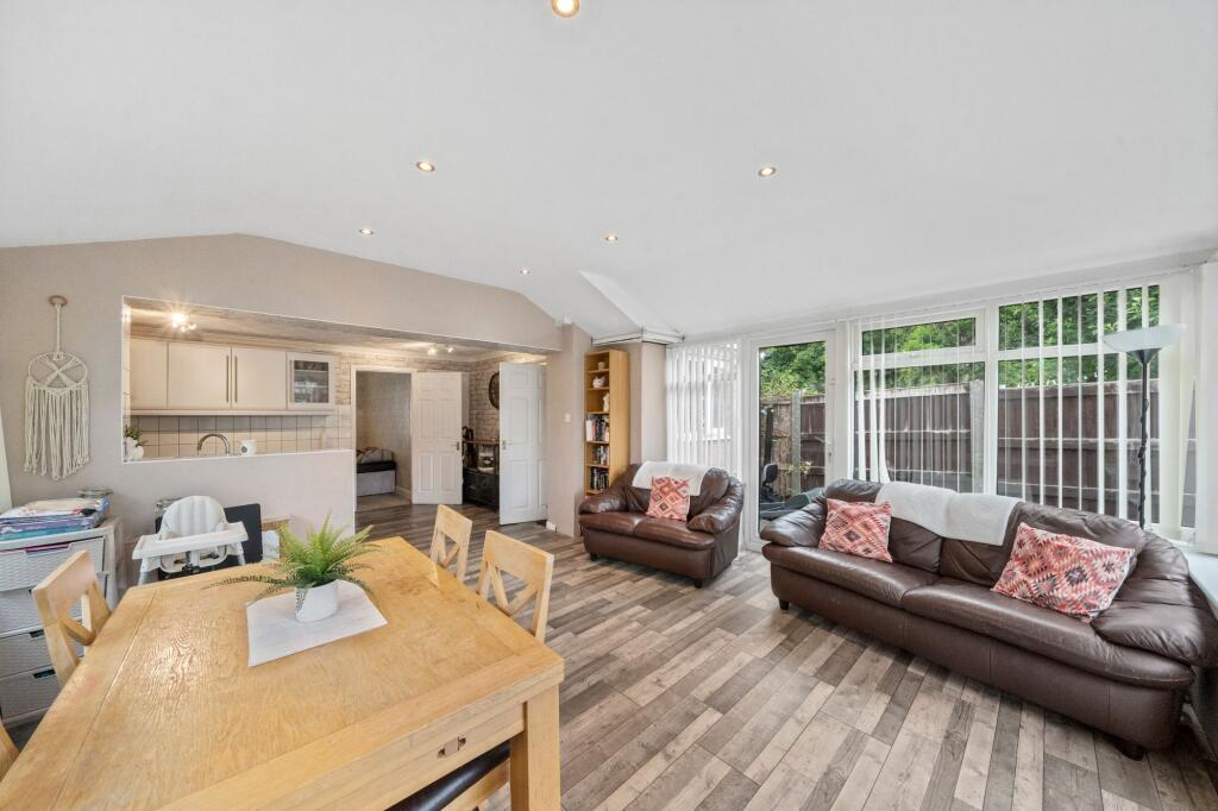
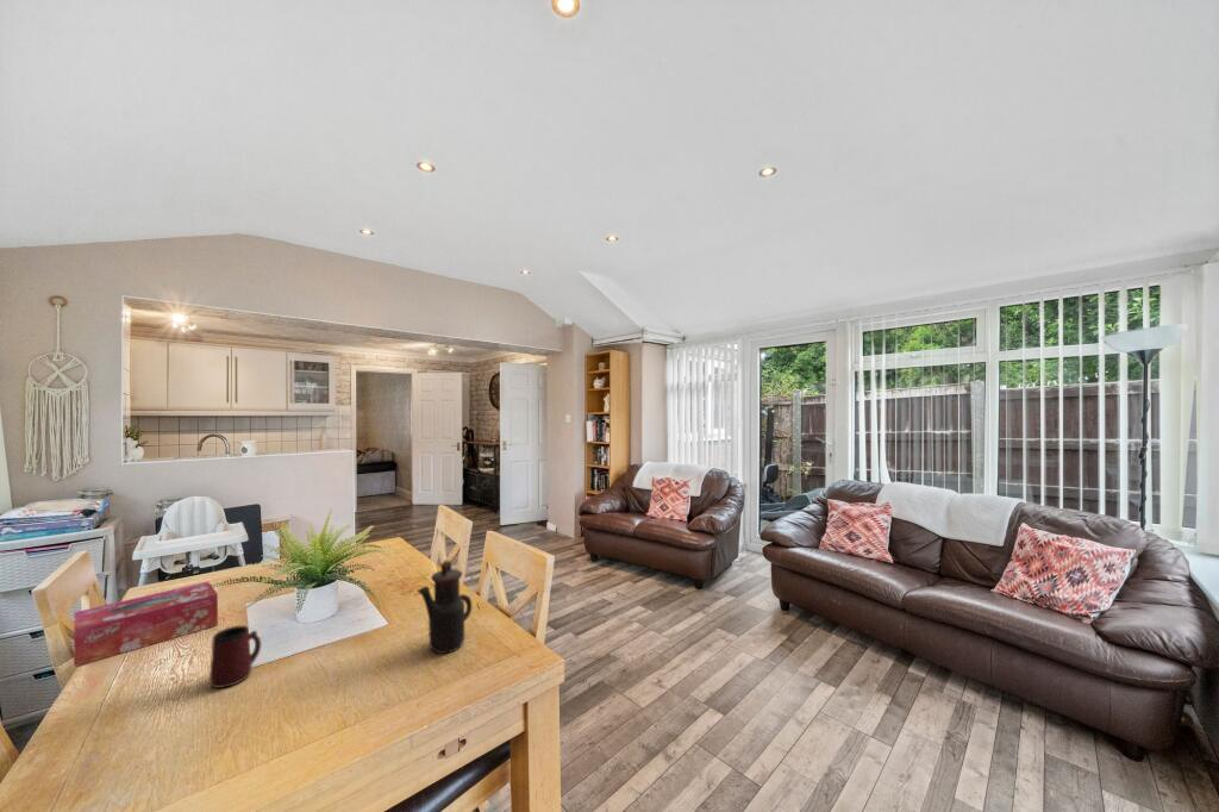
+ tissue box (149, 618)
+ mug (237, 652)
+ teapot (446, 604)
